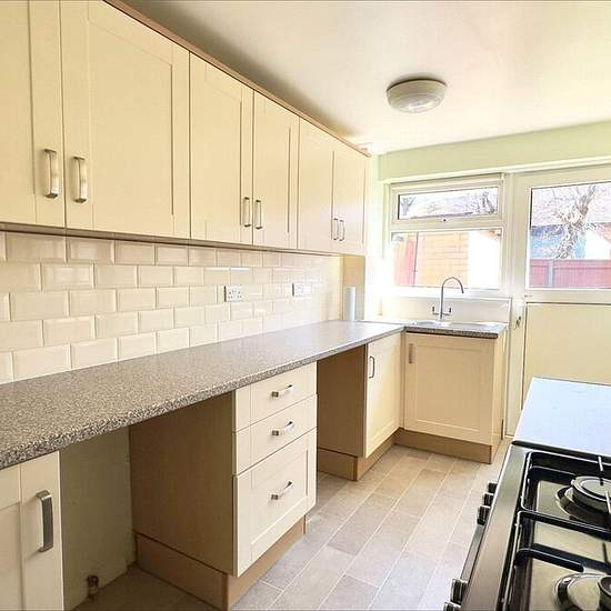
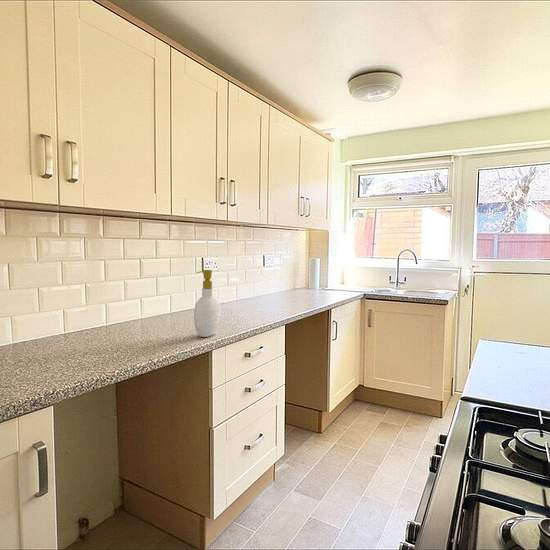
+ soap bottle (206, 302)
